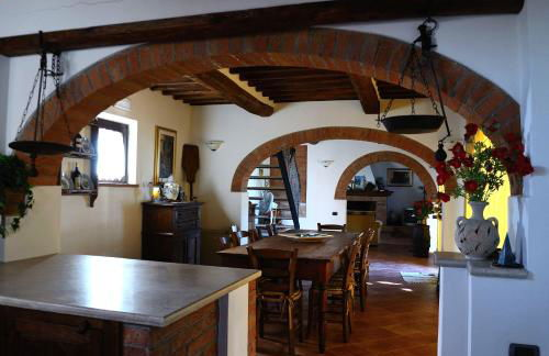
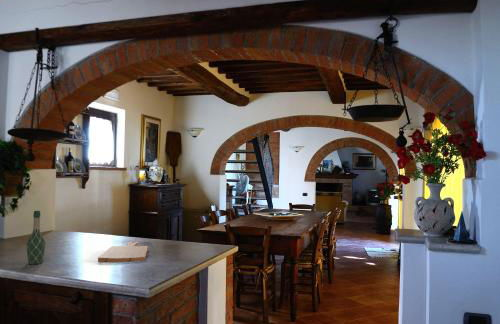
+ cutting board (126, 252)
+ wine bottle (36, 236)
